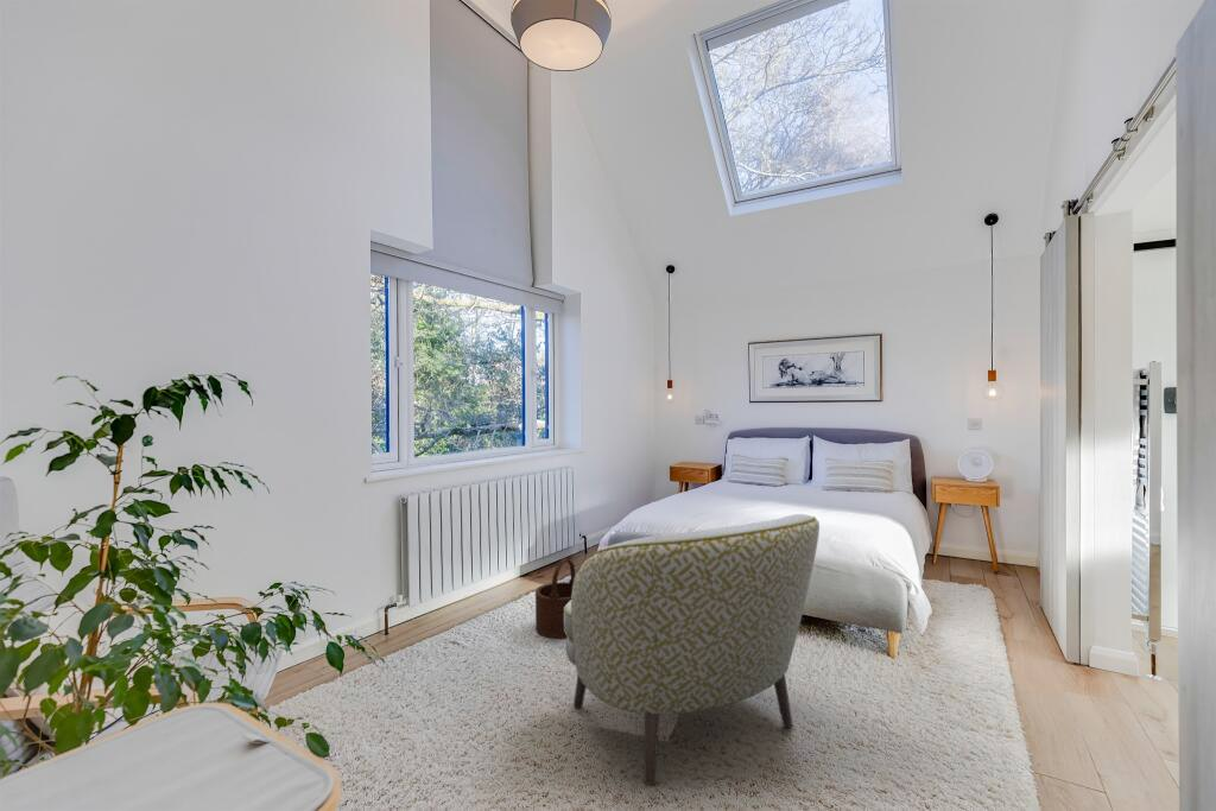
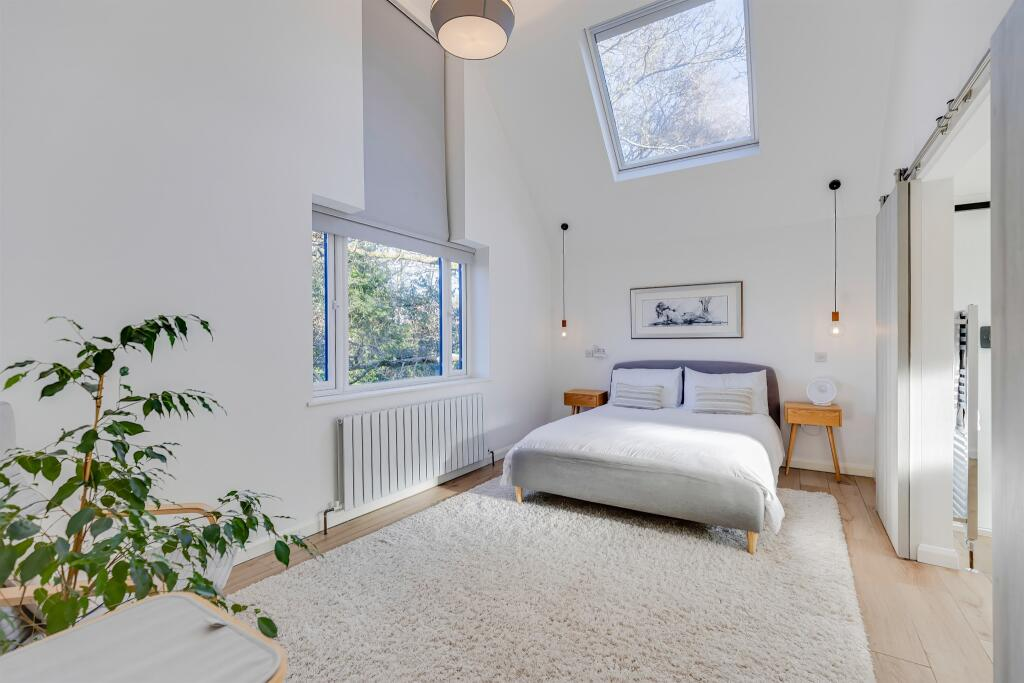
- armchair (688, 615)
- wooden bucket (560, 594)
